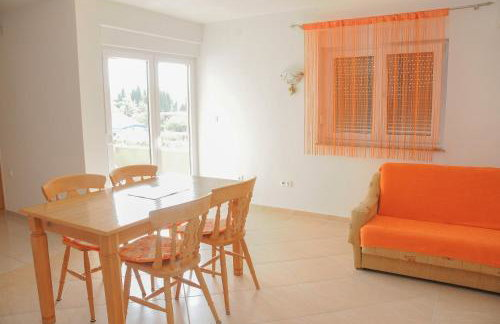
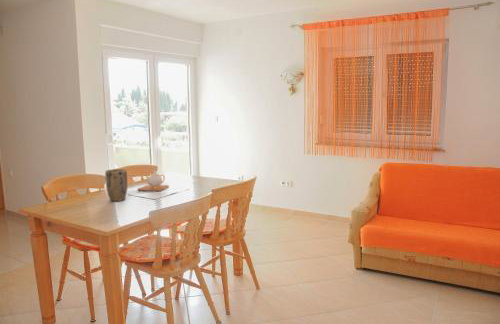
+ plant pot (116, 185)
+ teapot (153, 179)
